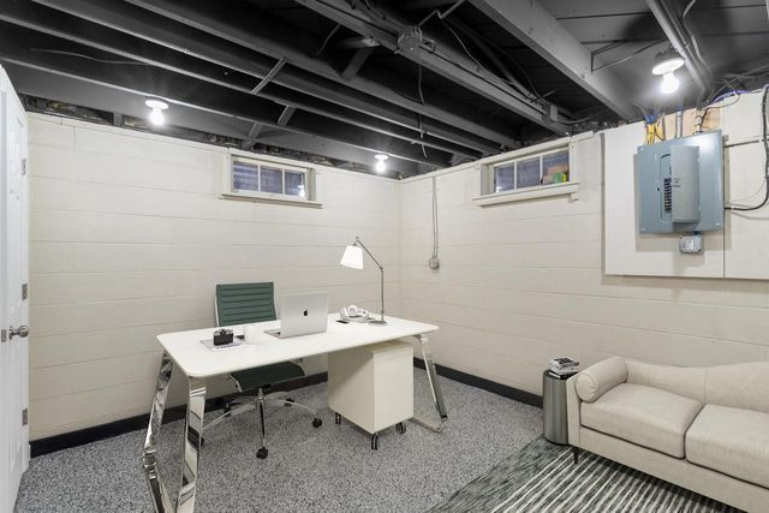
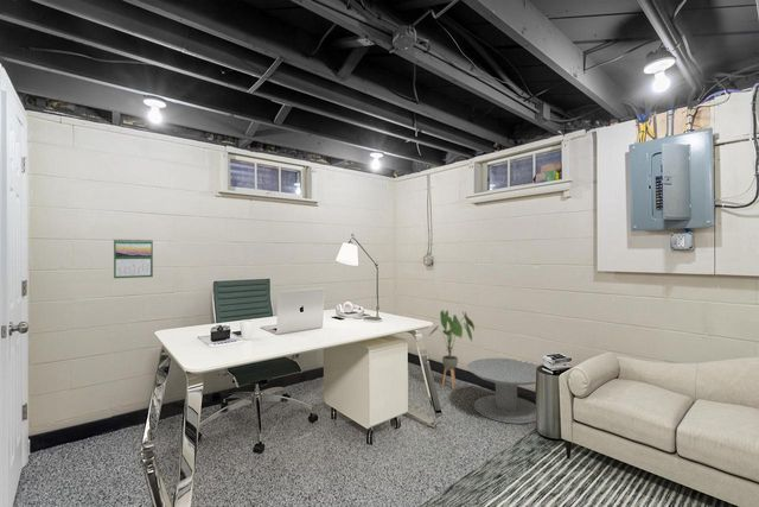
+ house plant (452, 347)
+ calendar (133, 258)
+ side table (506, 388)
